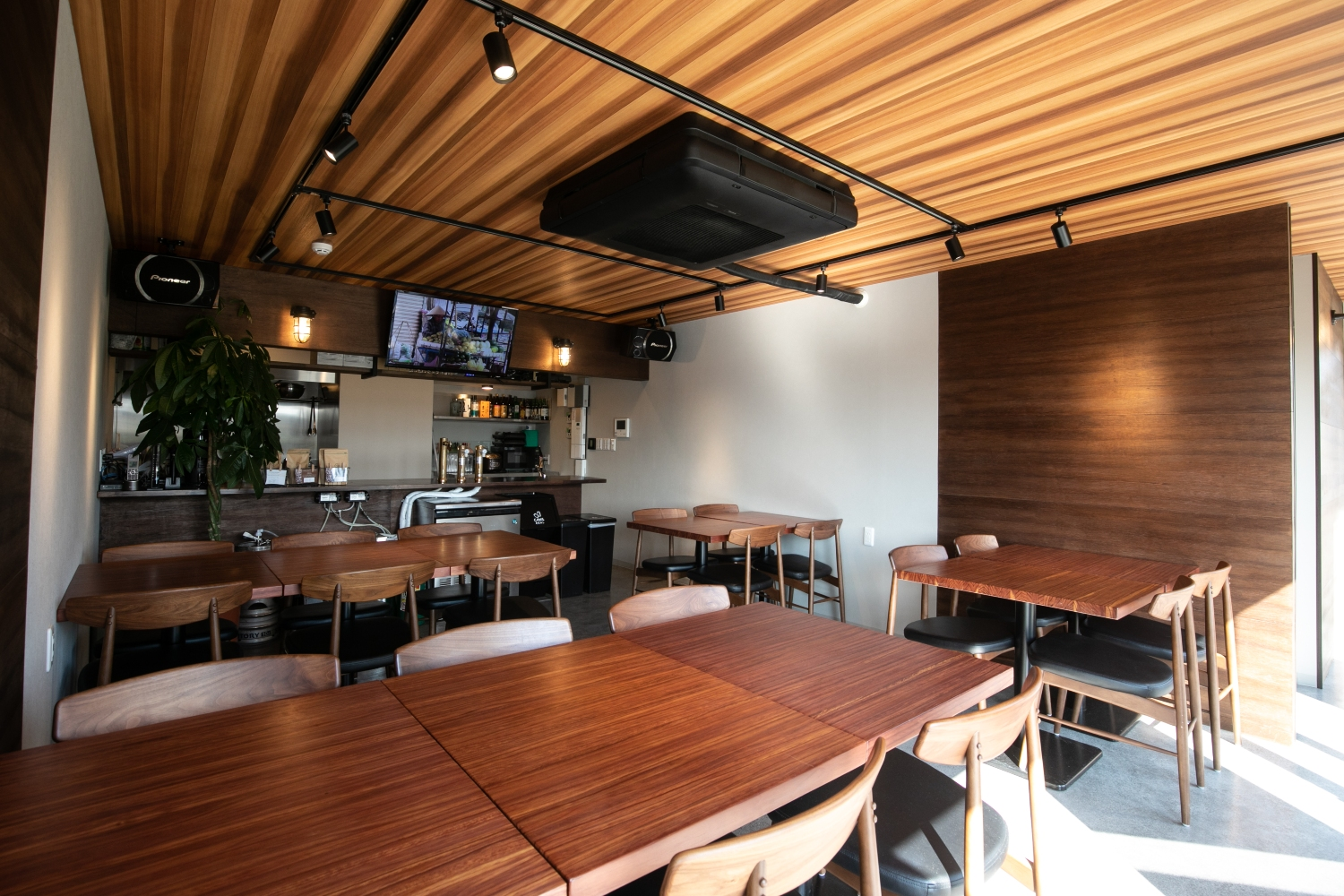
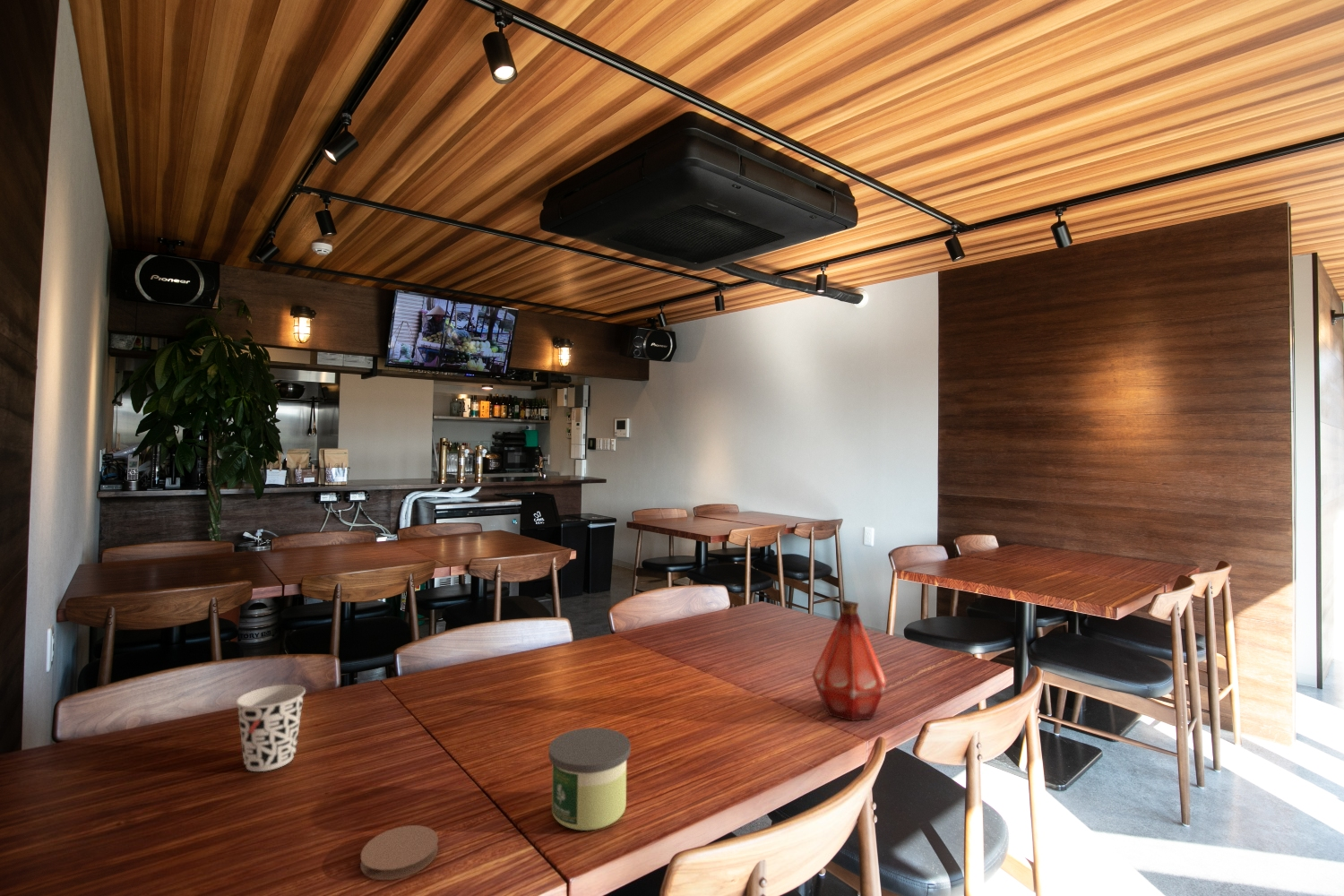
+ coaster (400, 850)
+ cup (271, 728)
+ candle (589, 778)
+ bottle (848, 656)
